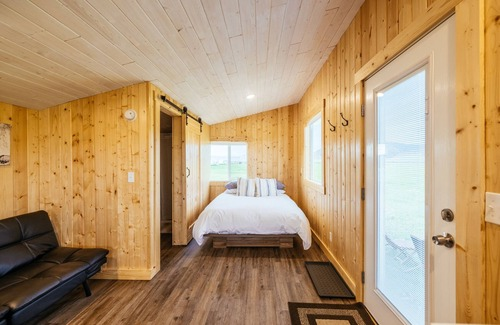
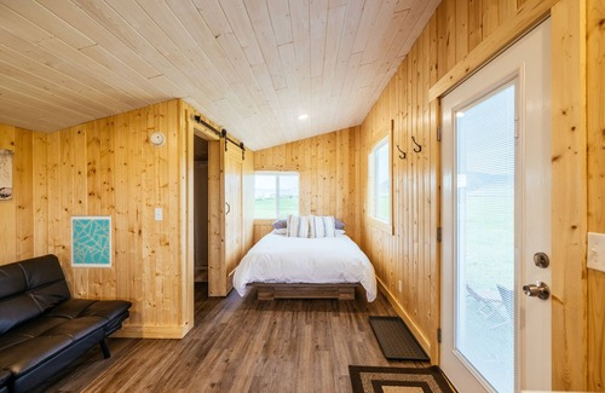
+ wall art (91, 241)
